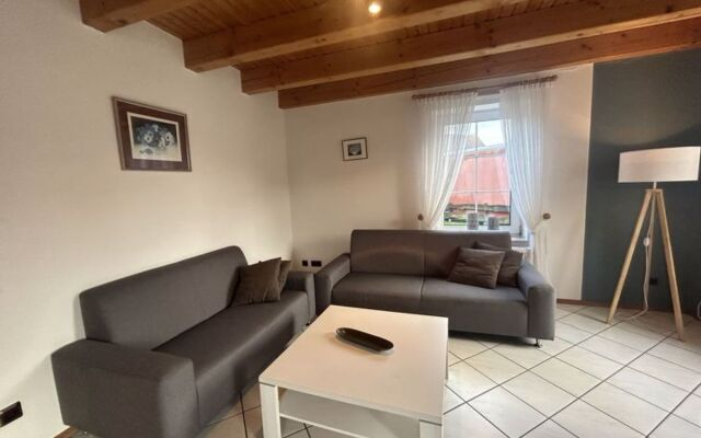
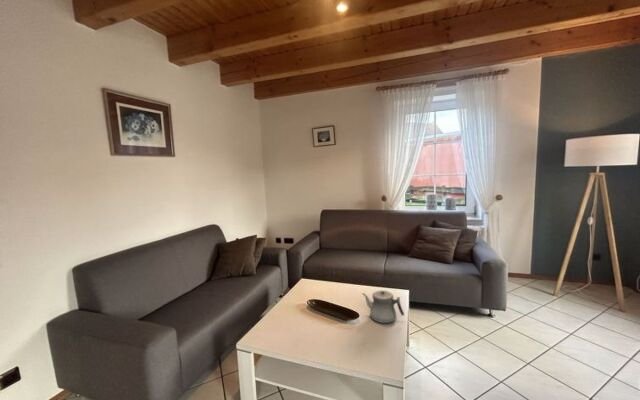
+ teapot (382, 304)
